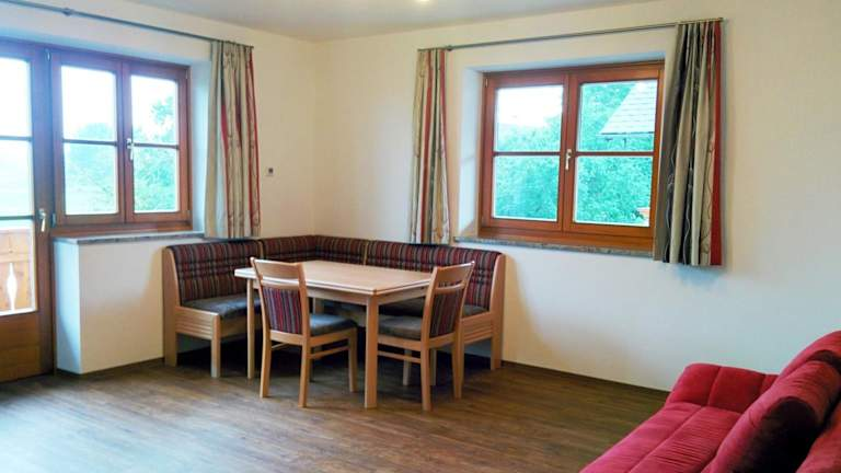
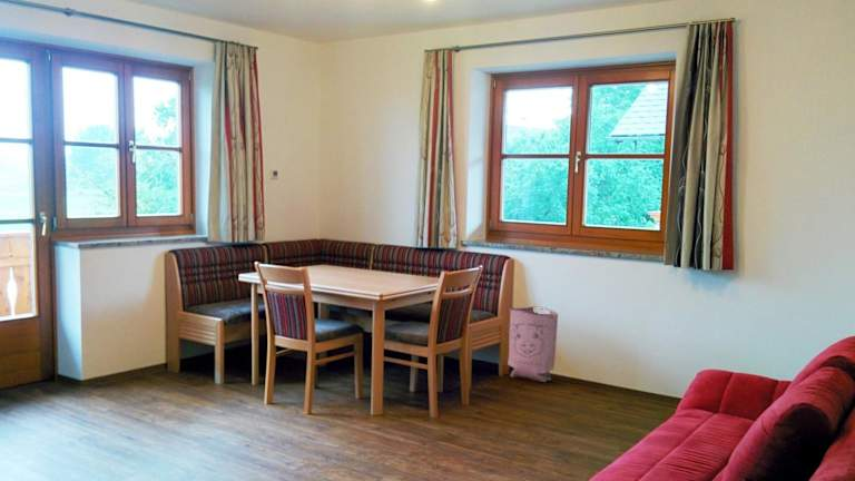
+ bag (532, 343)
